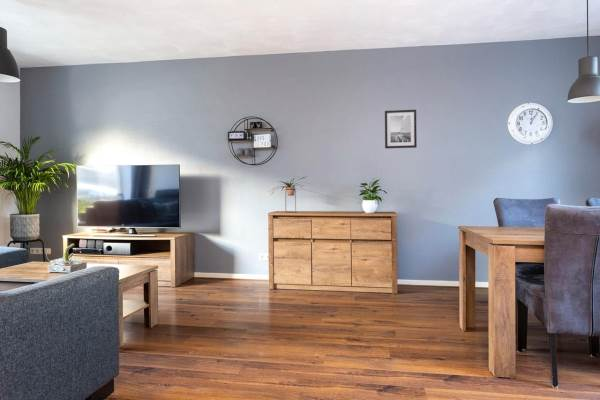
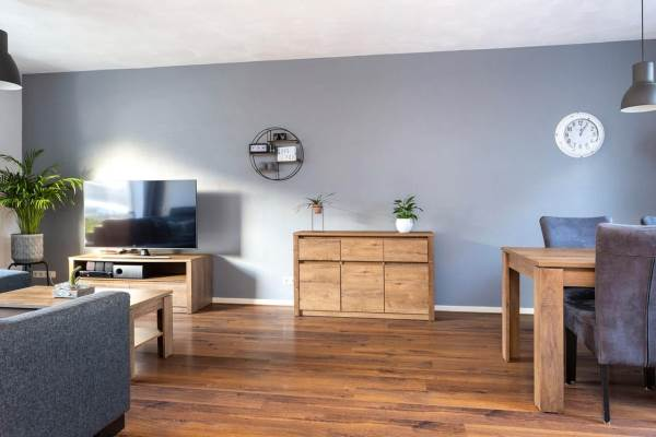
- wall art (400, 129)
